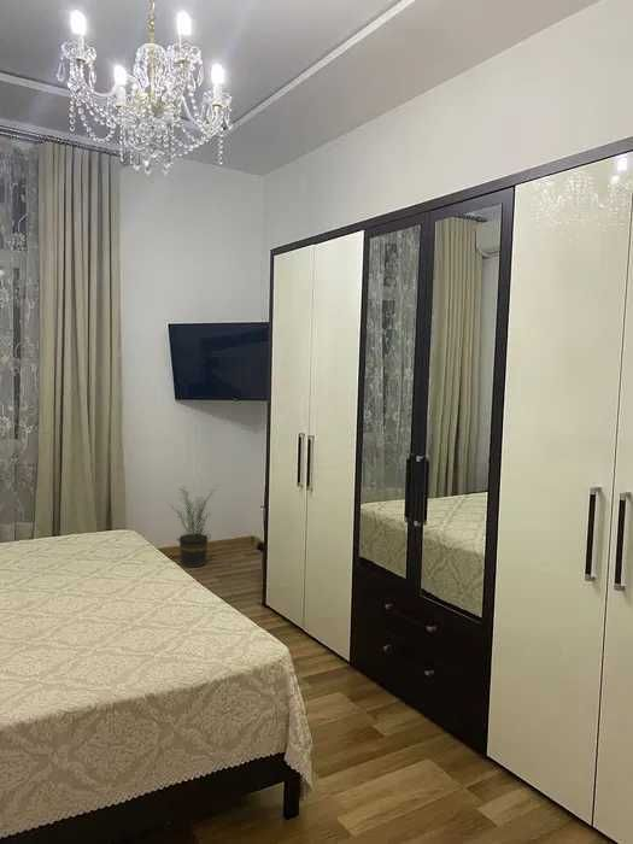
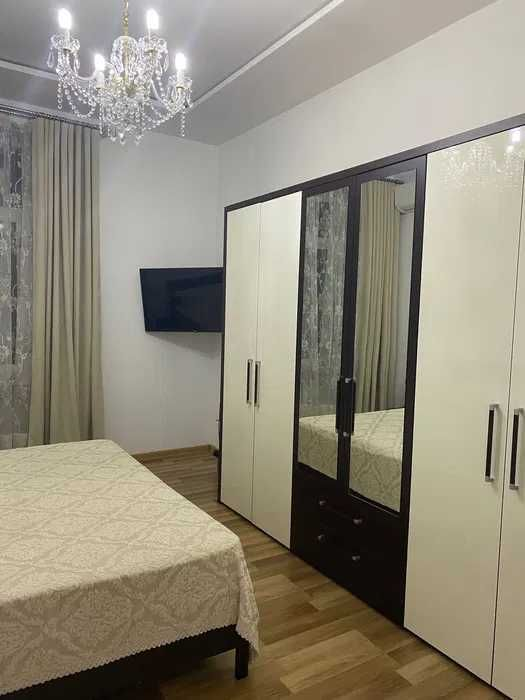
- potted plant (191, 523)
